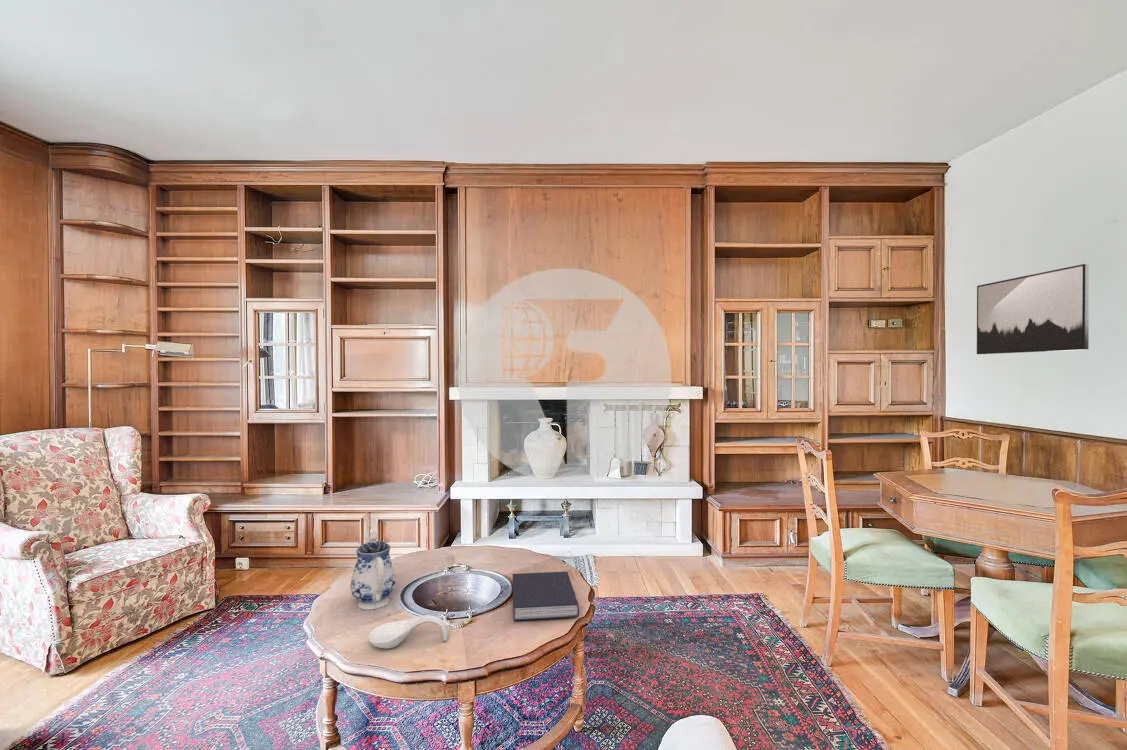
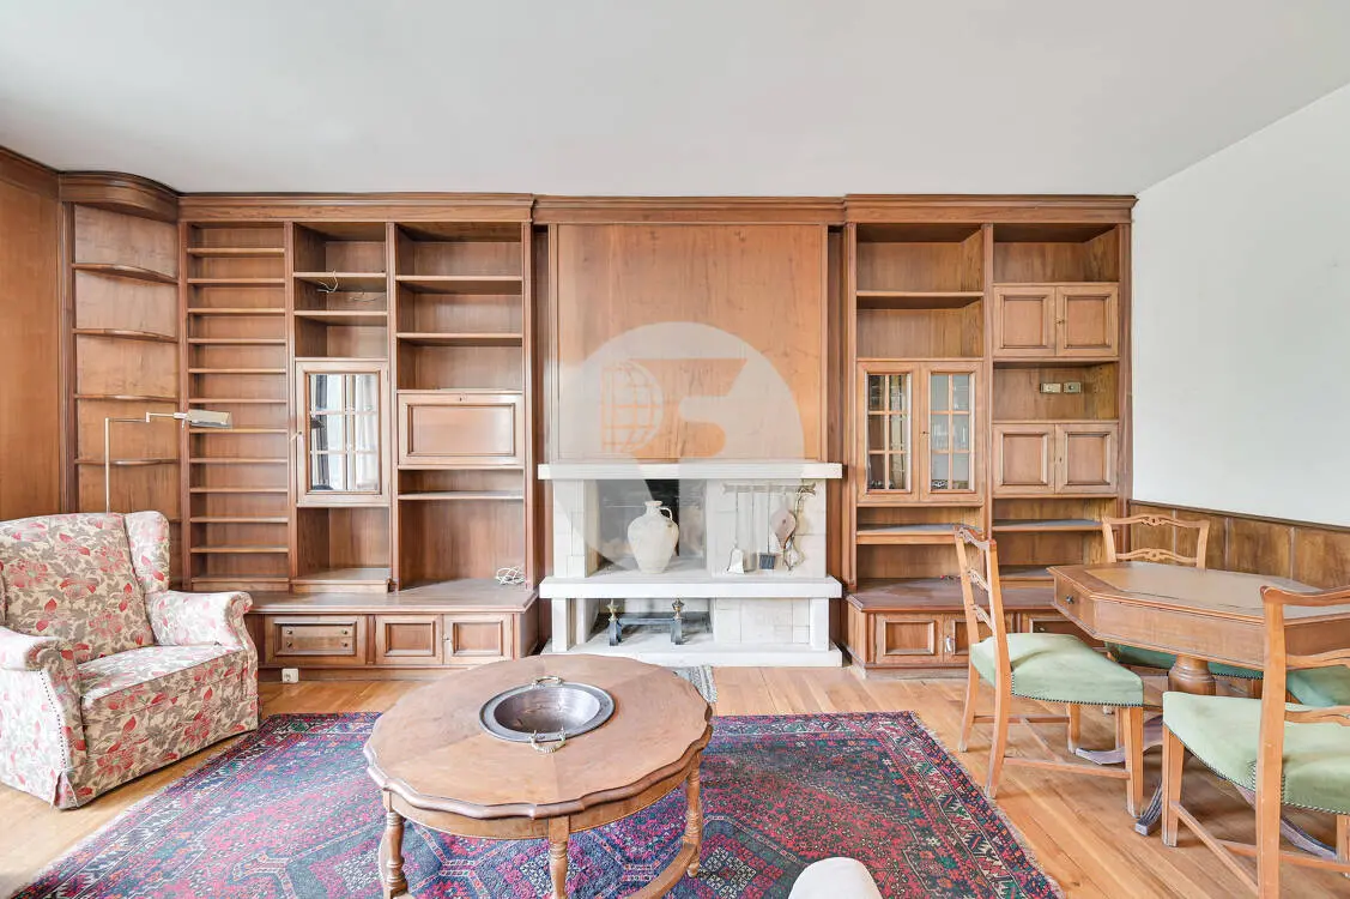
- spoon rest (408, 630)
- wall art (1026, 314)
- teapot (373, 568)
- book (543, 593)
